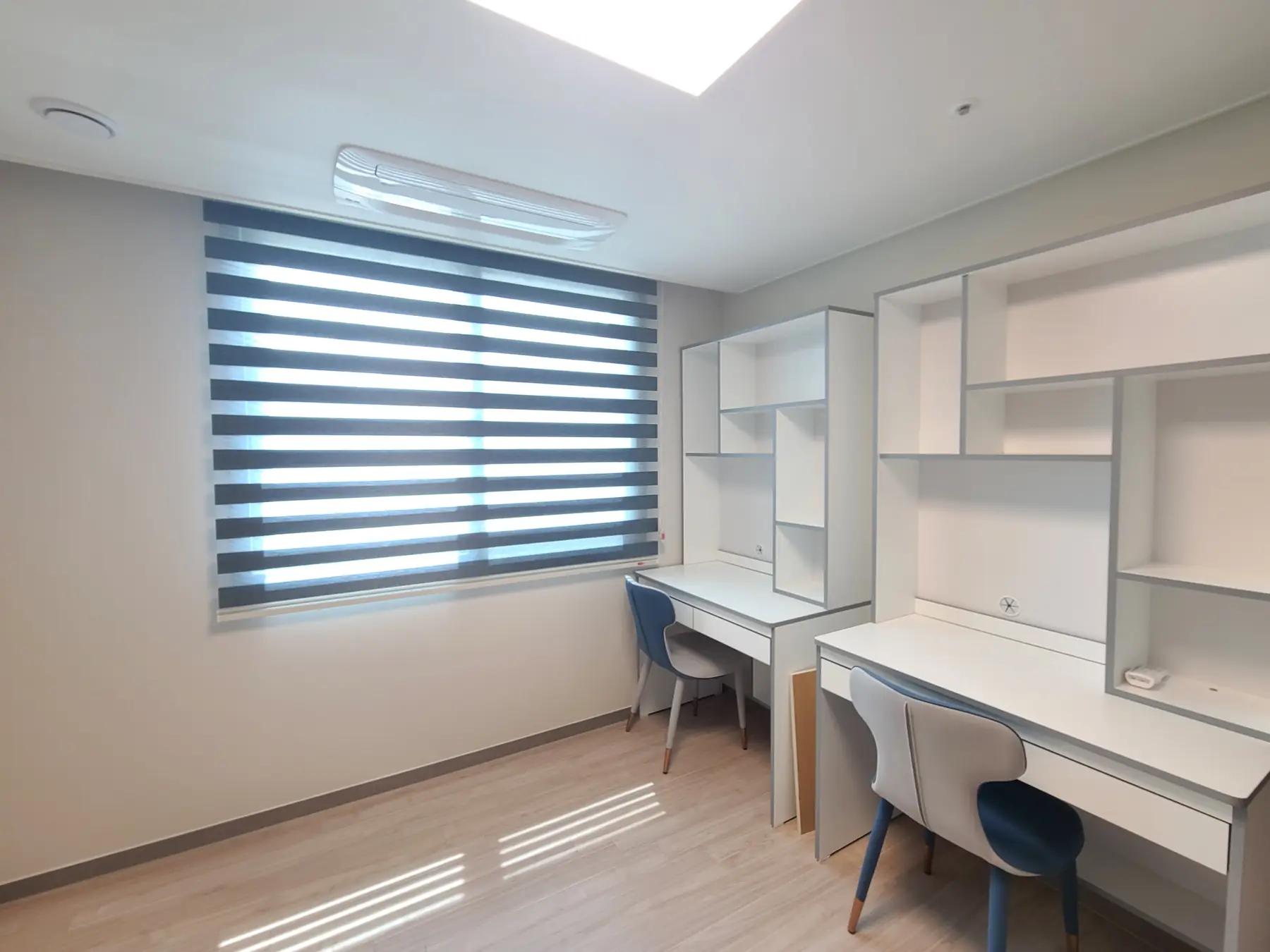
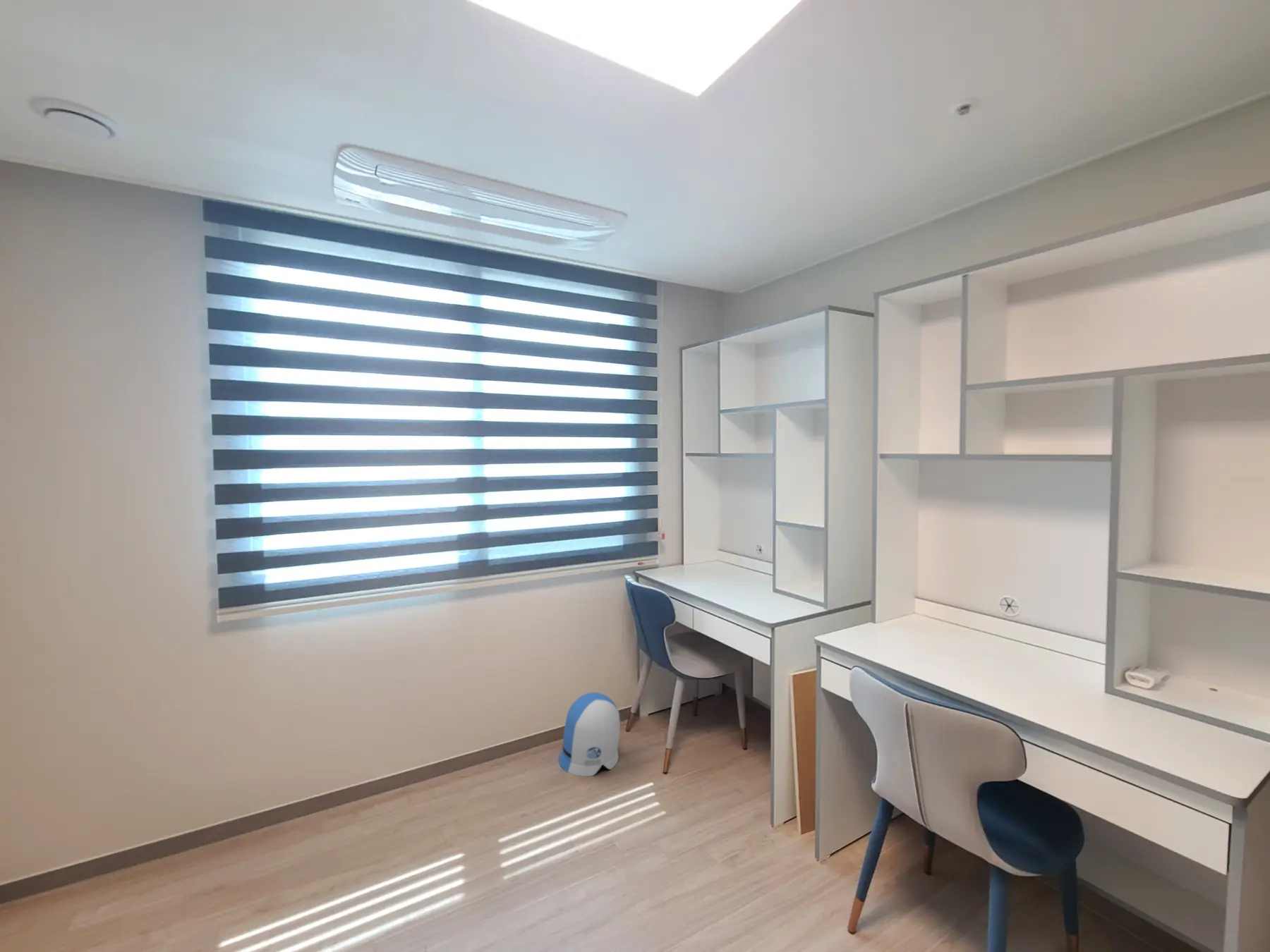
+ sun visor (589, 726)
